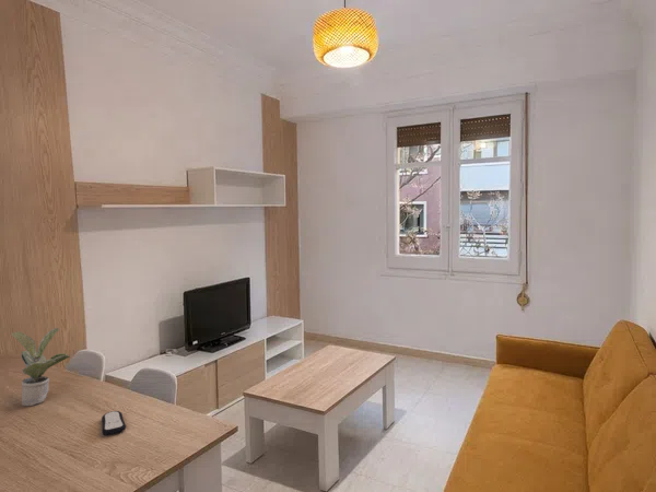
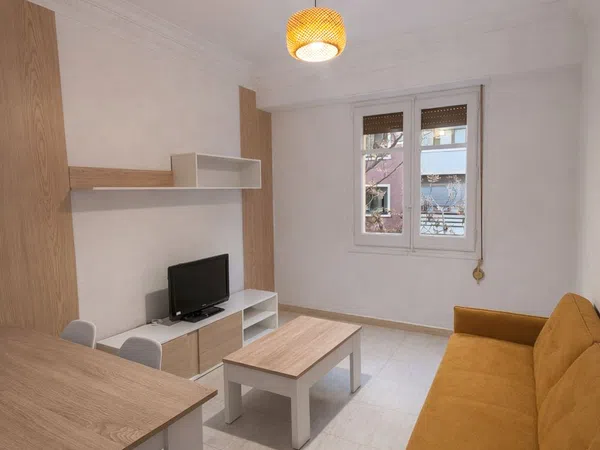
- remote control (113, 422)
- potted plant (43, 363)
